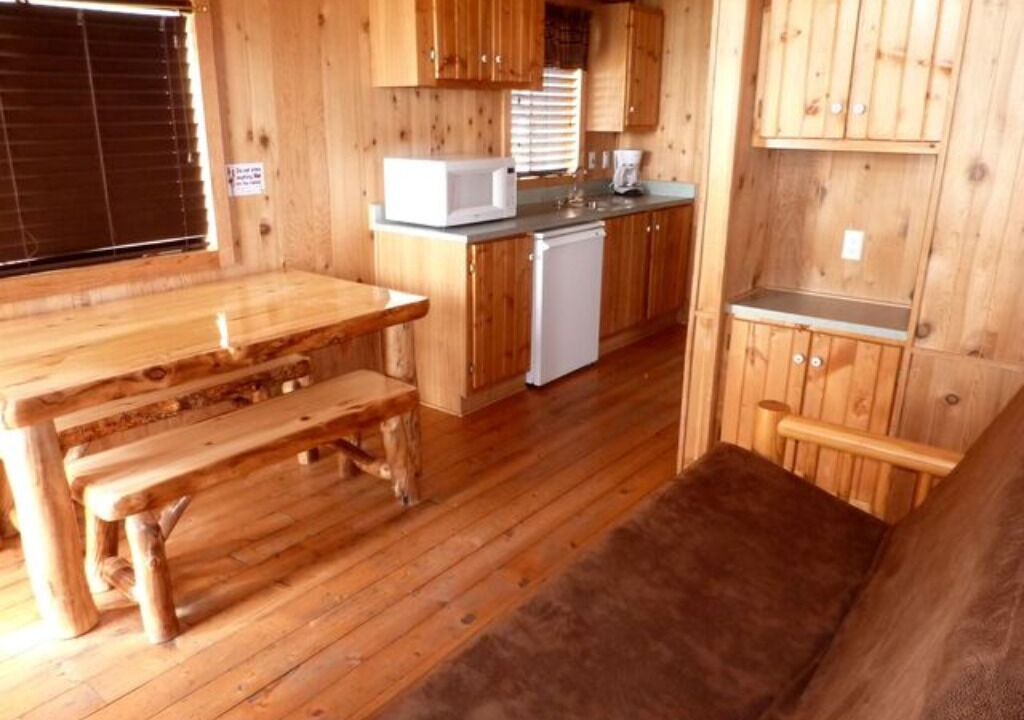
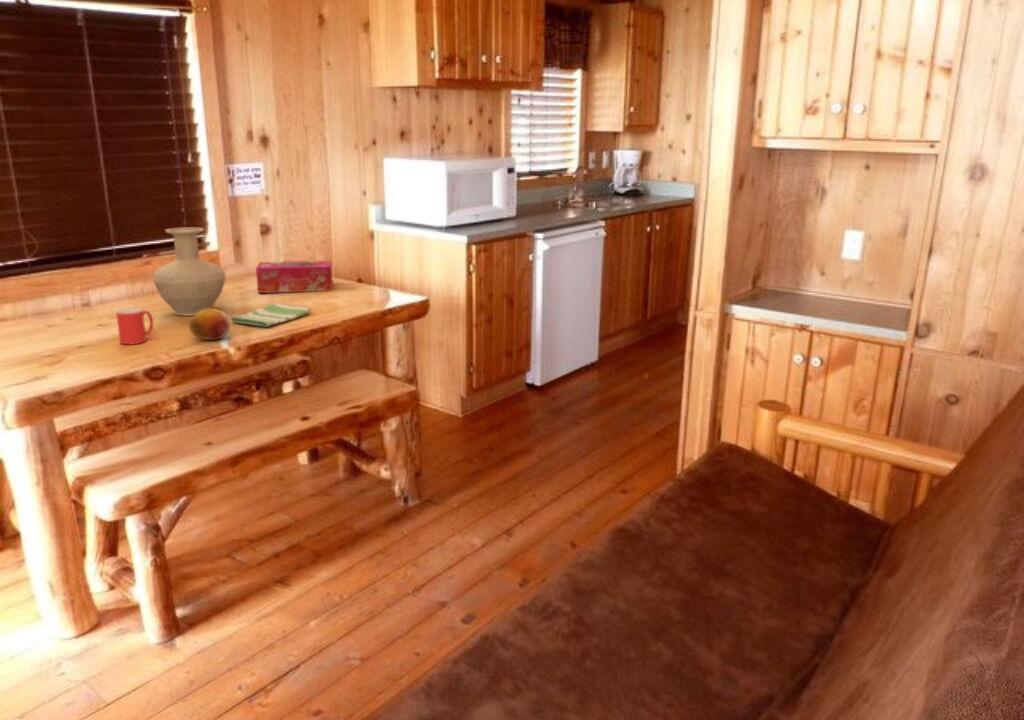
+ tissue box (295, 276)
+ vase (189, 271)
+ fruit (209, 323)
+ dish towel (272, 314)
+ mug (137, 324)
